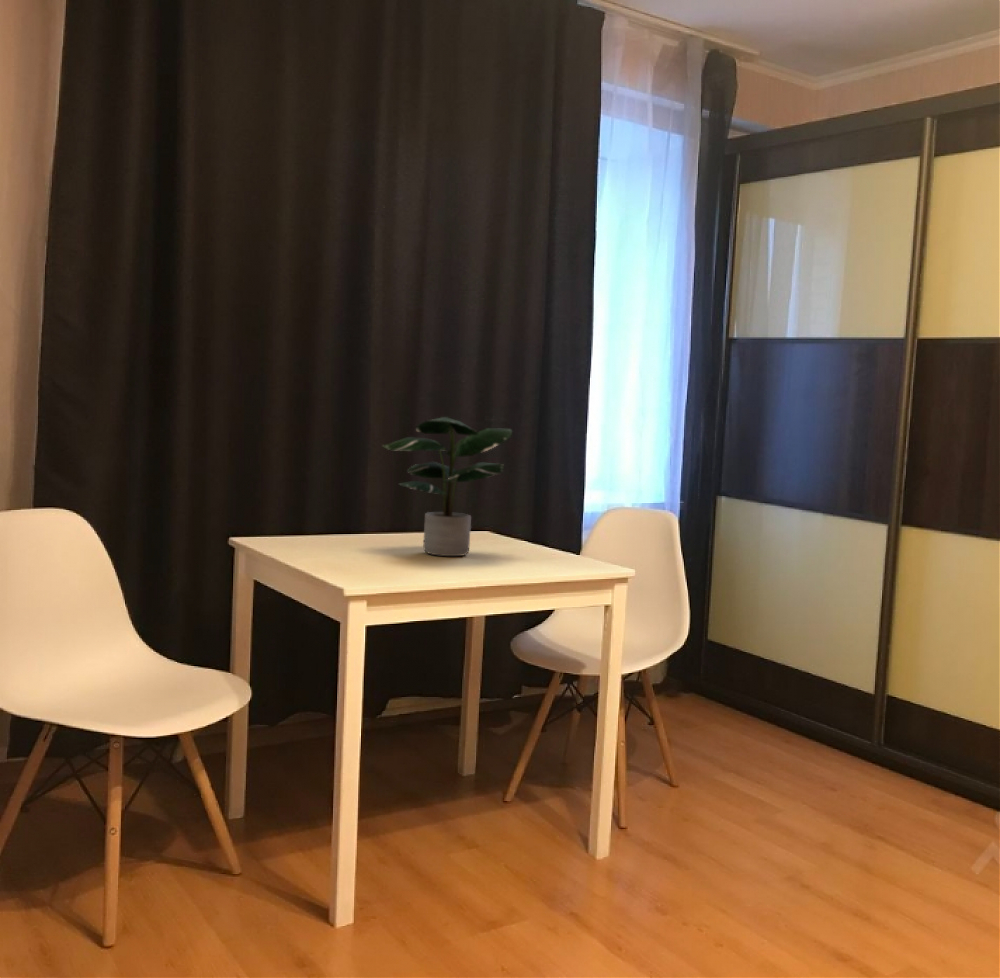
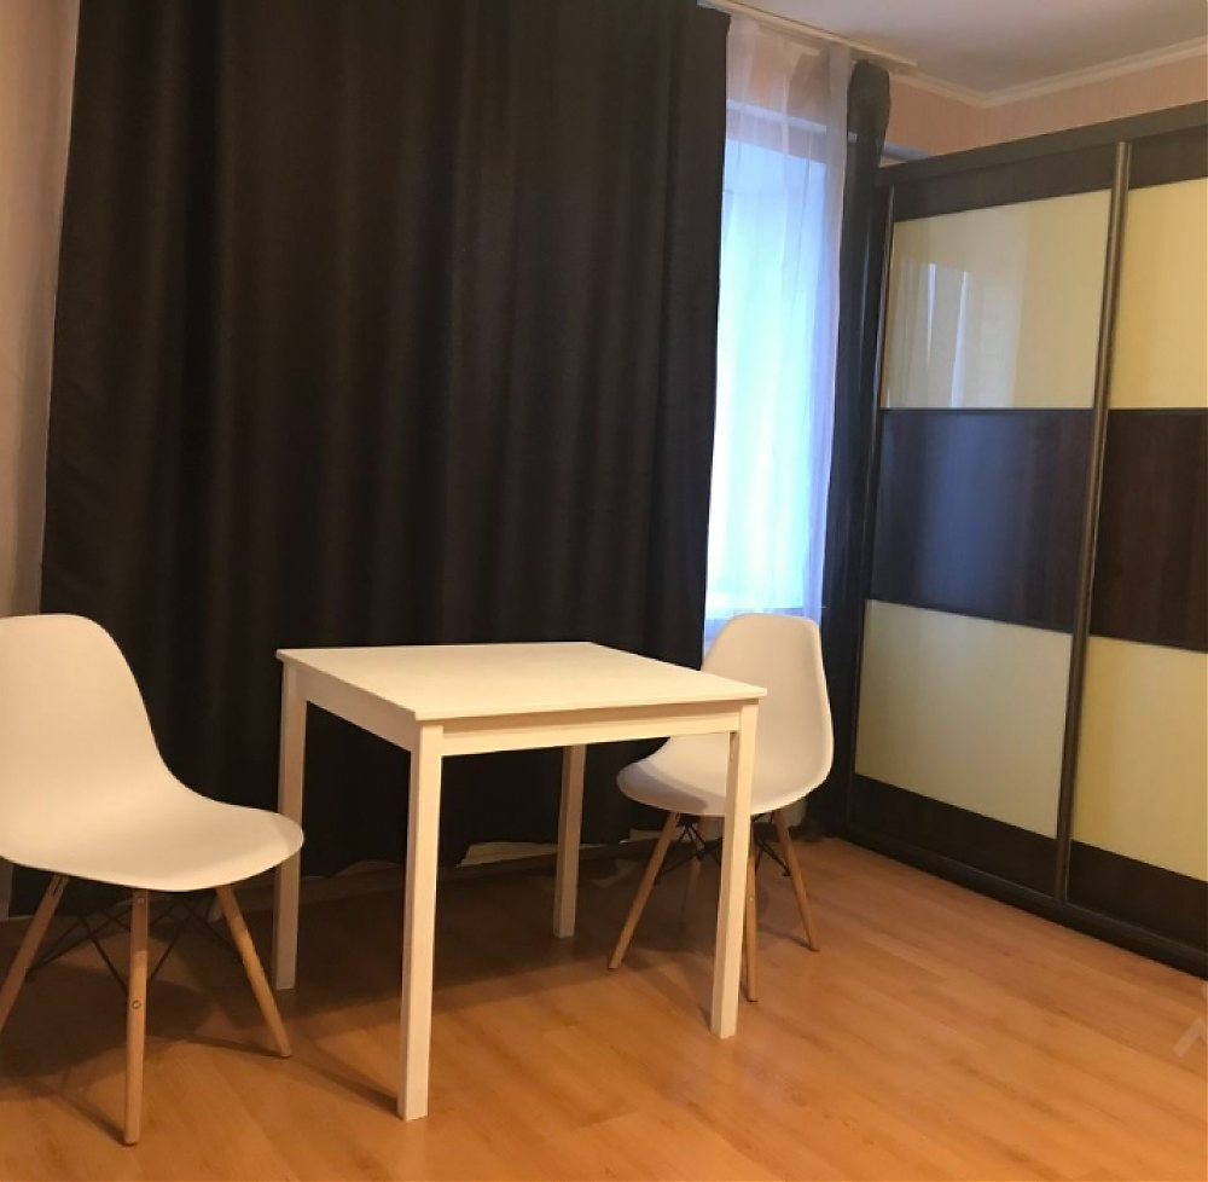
- potted plant (443, 484)
